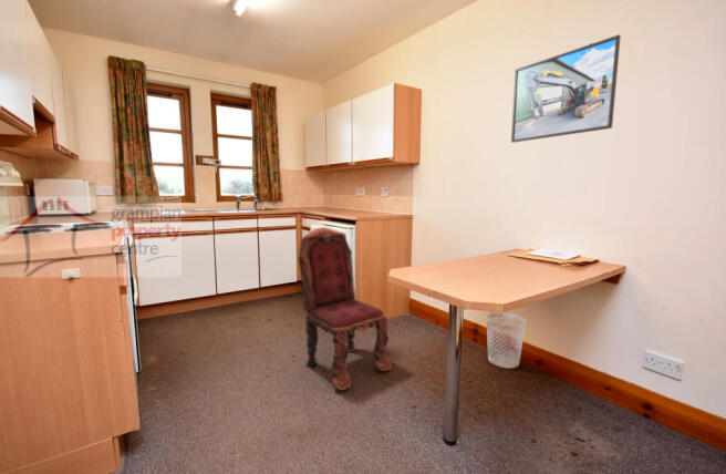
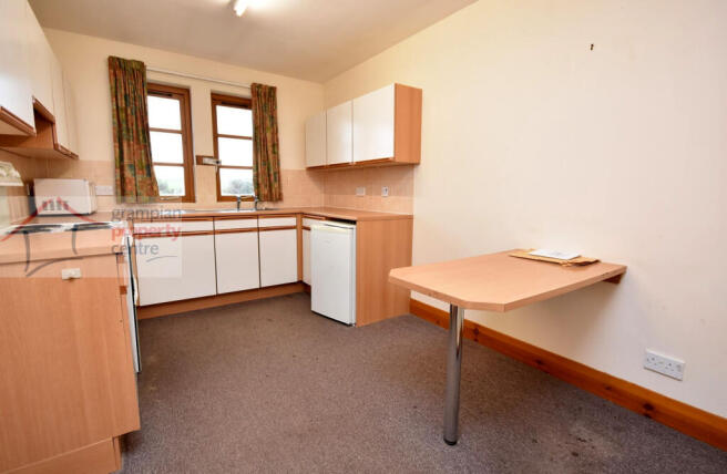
- wastebasket (504, 340)
- dining chair (343, 299)
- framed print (558, 95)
